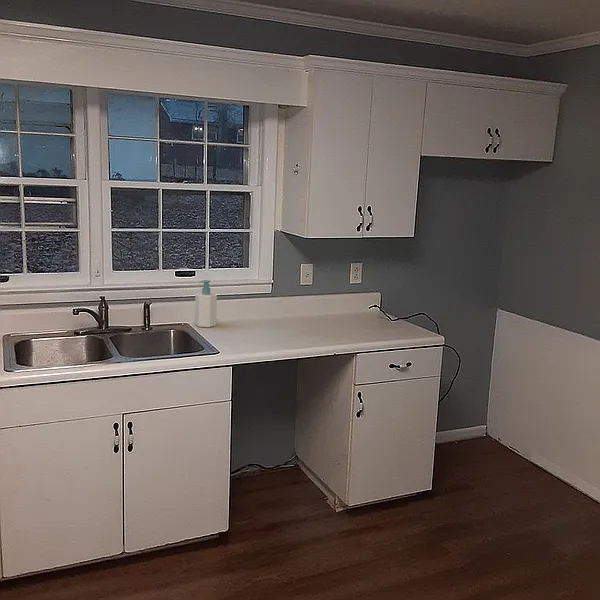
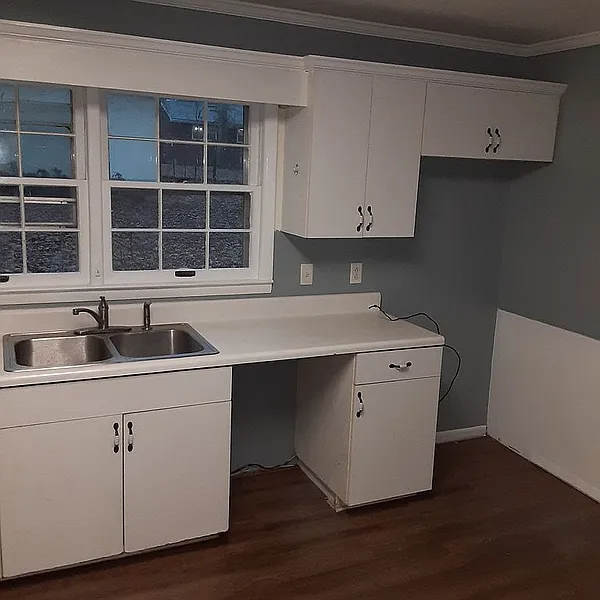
- soap bottle (205, 303)
